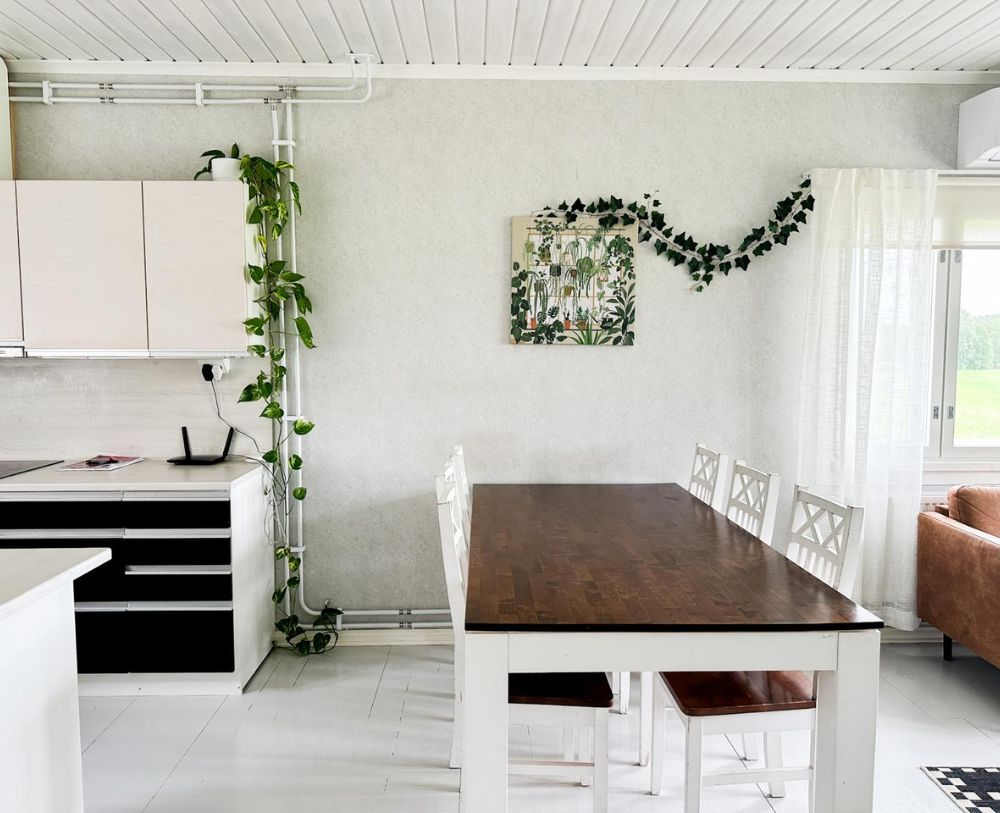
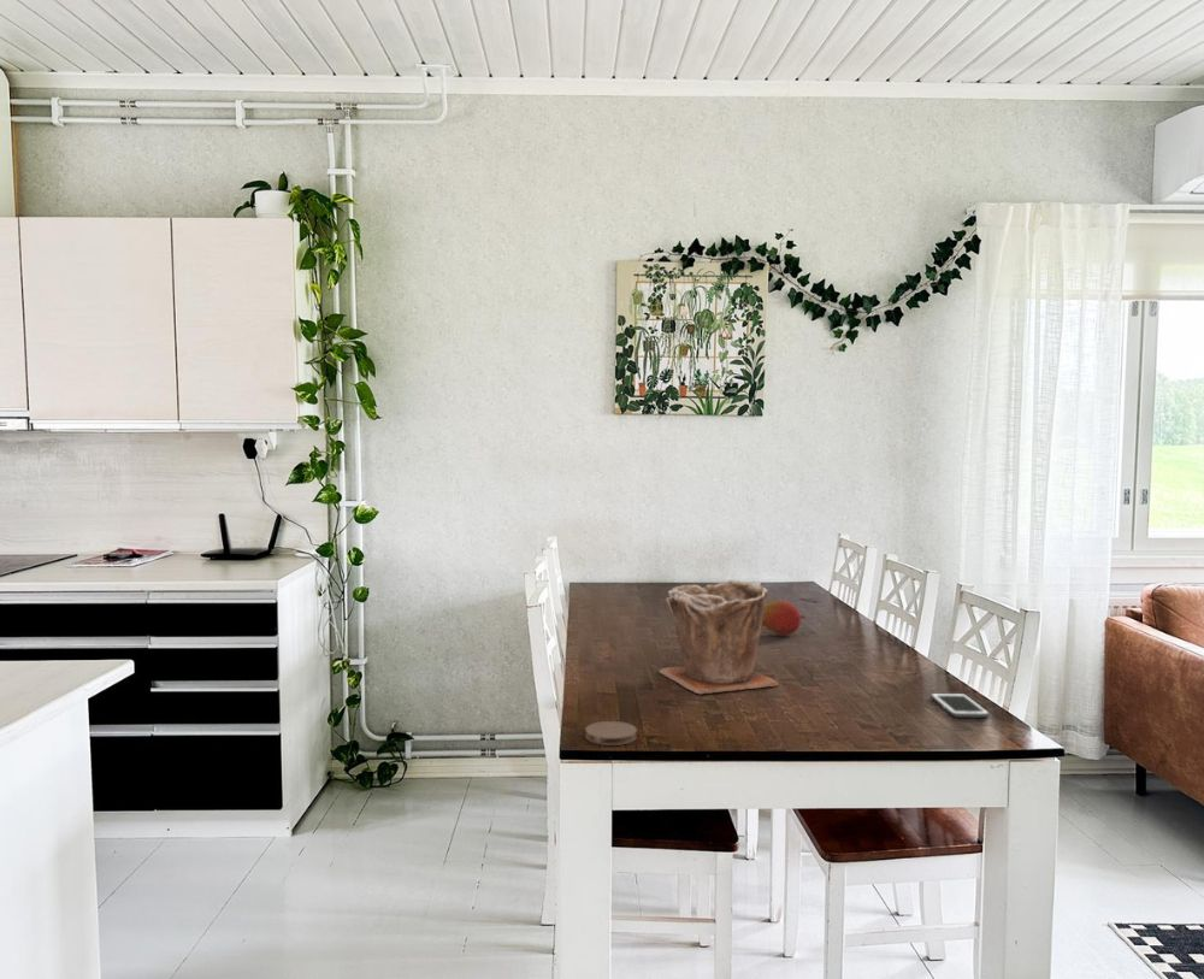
+ fruit (780, 618)
+ plant pot (718, 631)
+ coaster (610, 732)
+ cell phone (958, 704)
